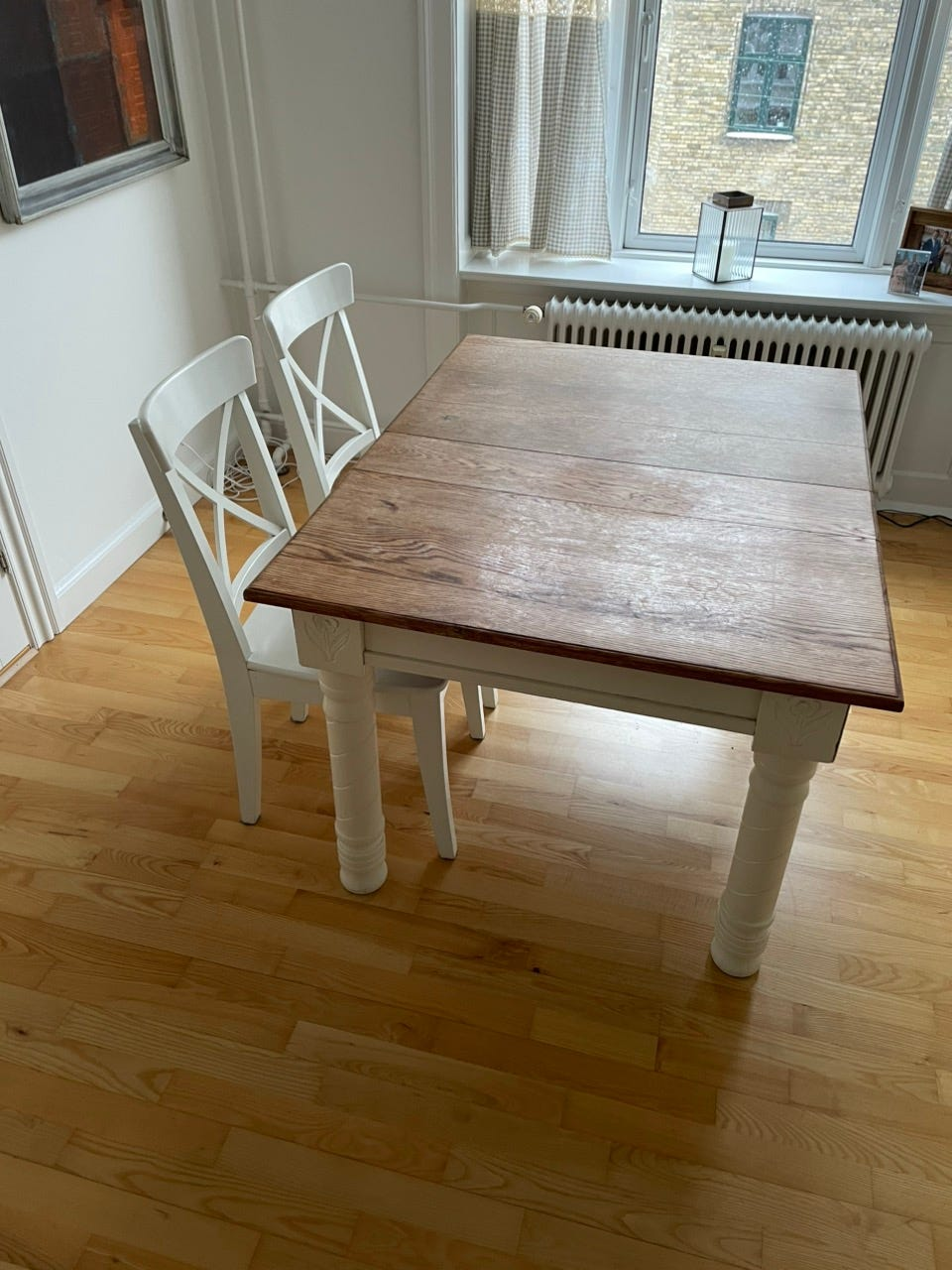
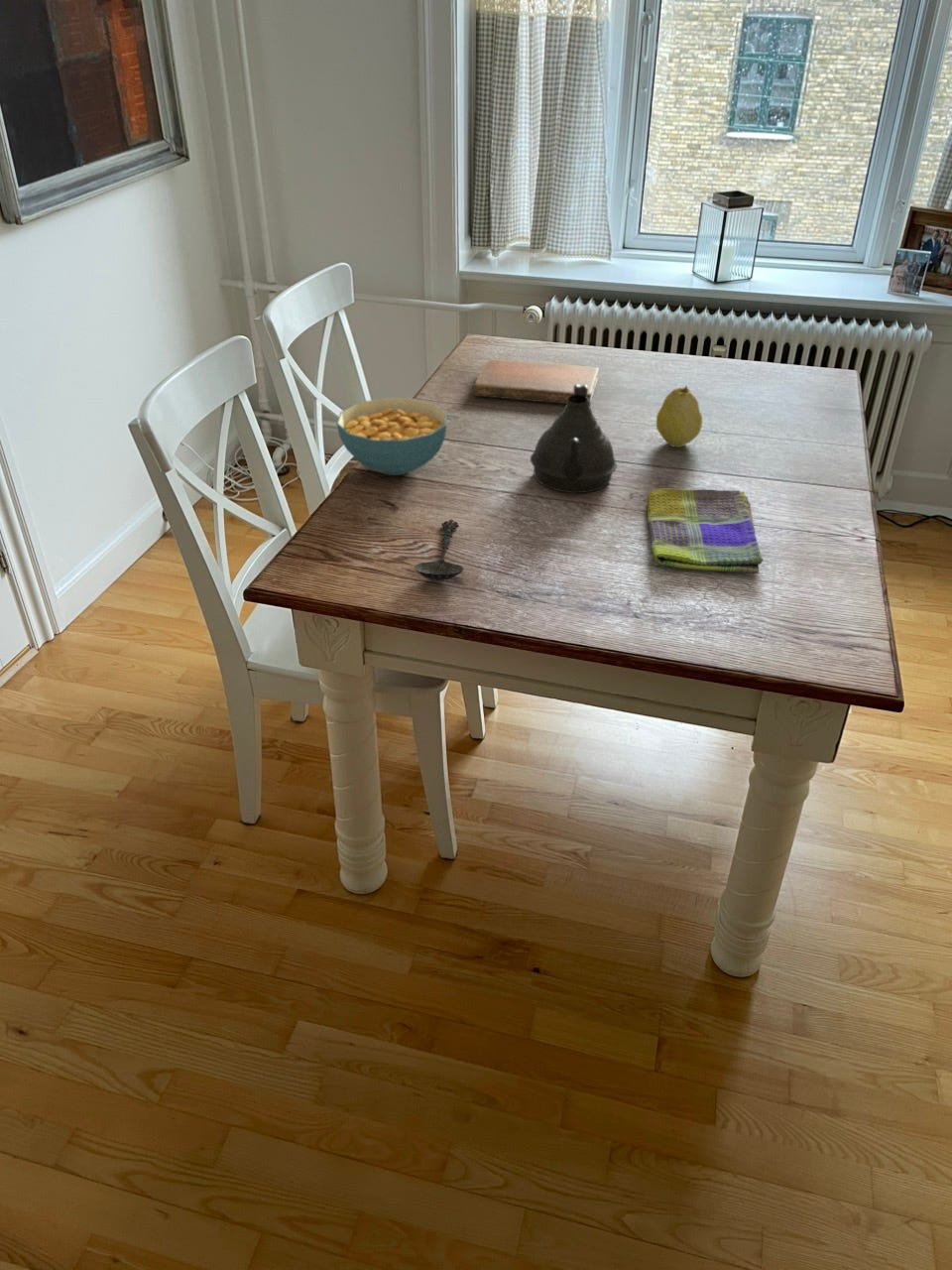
+ spoon (444, 546)
+ teapot (573, 444)
+ dish towel (701, 526)
+ cereal bowl (394, 444)
+ notebook (536, 381)
+ fruit (678, 413)
